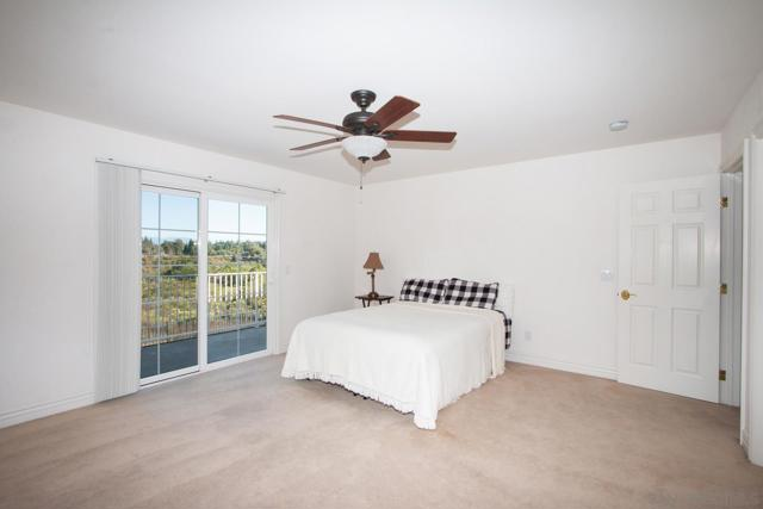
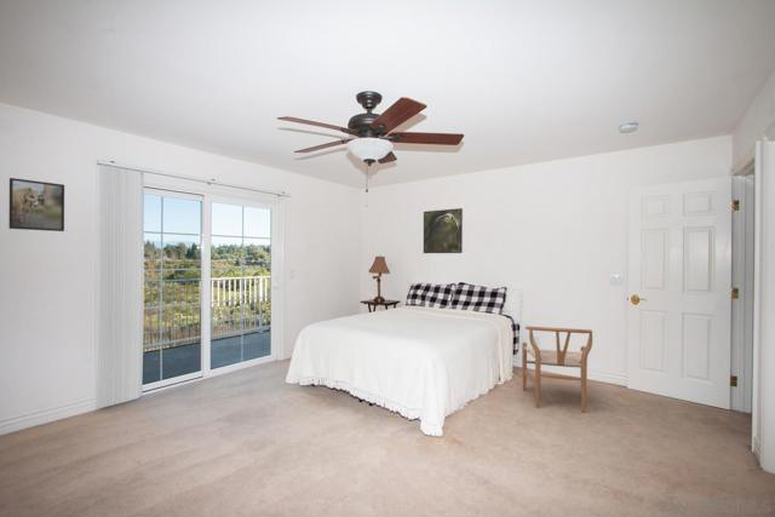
+ chair (557, 362)
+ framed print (442, 231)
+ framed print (38, 205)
